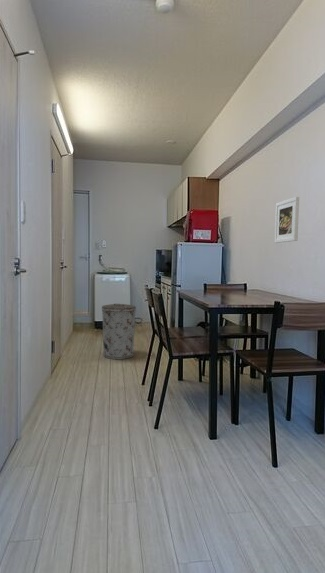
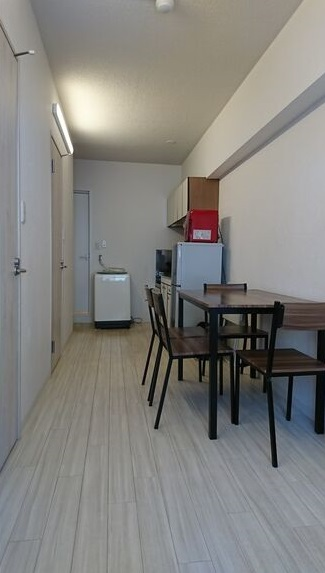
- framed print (286, 221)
- trash can (118, 329)
